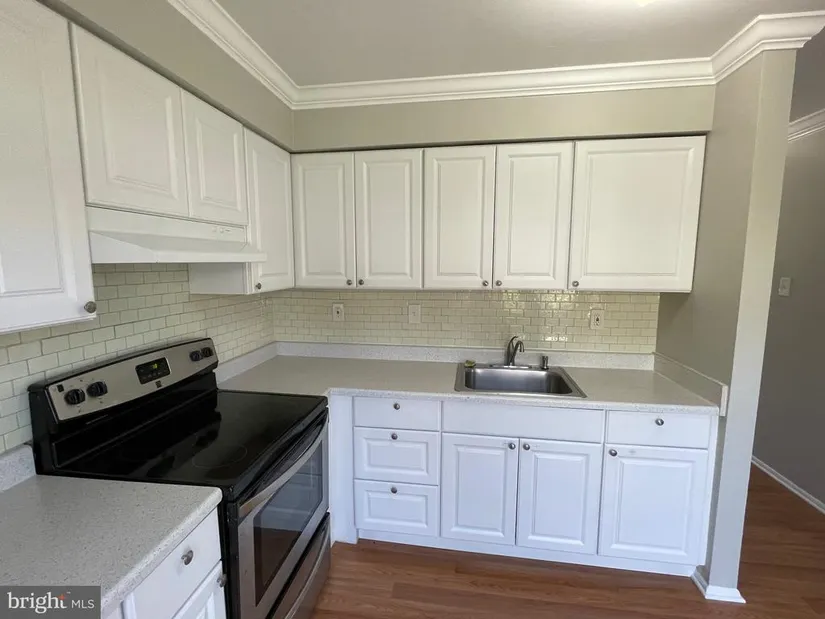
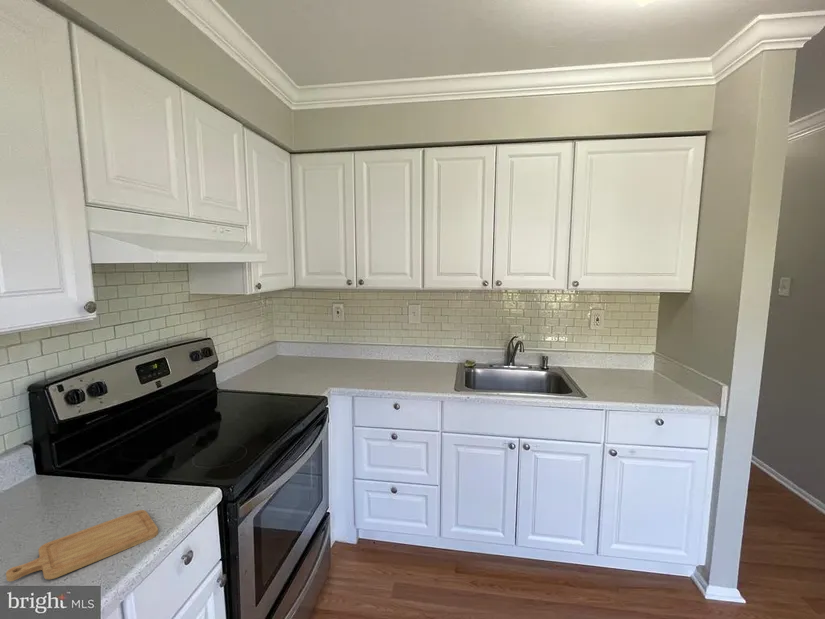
+ chopping board (86, 546)
